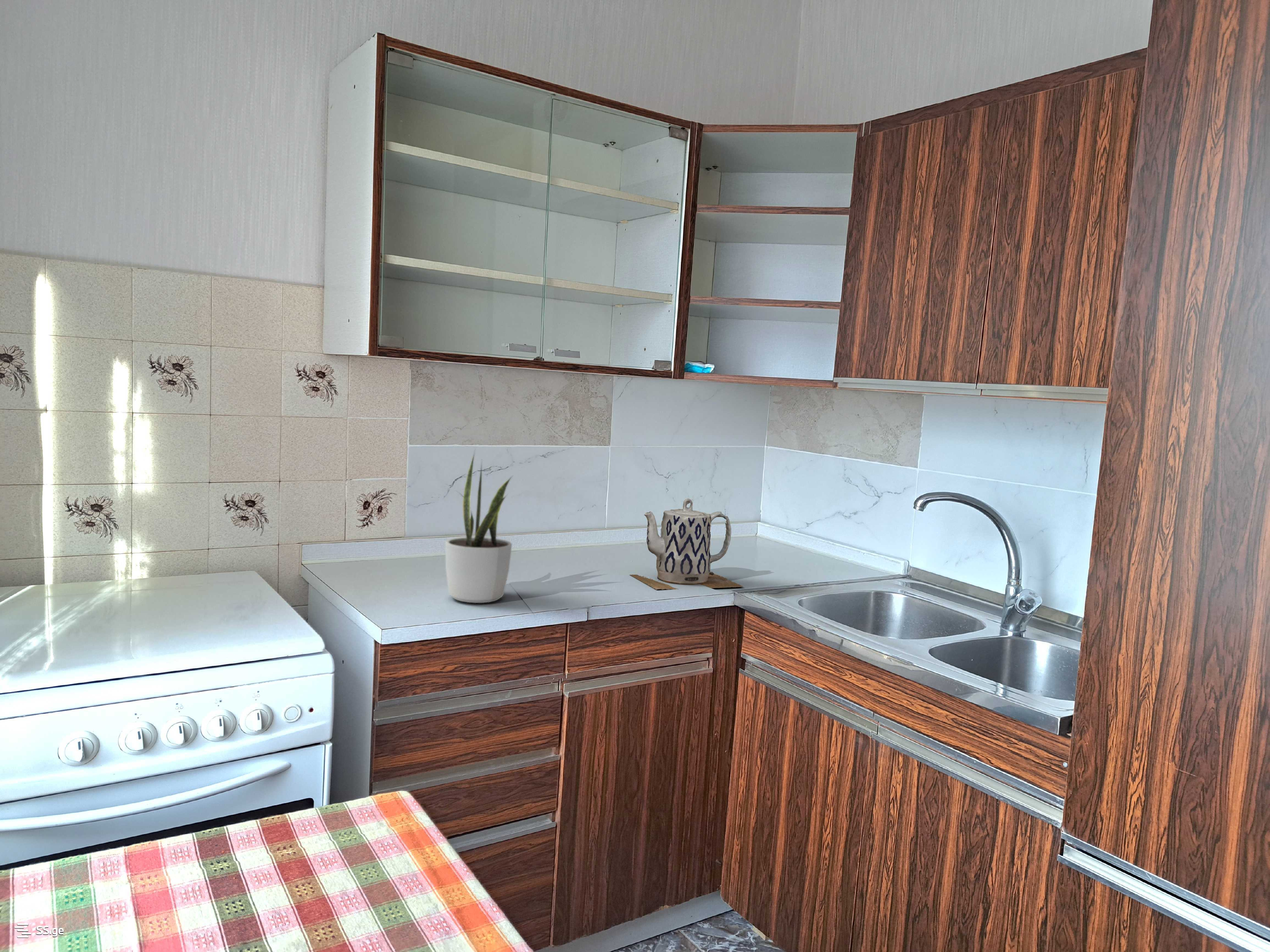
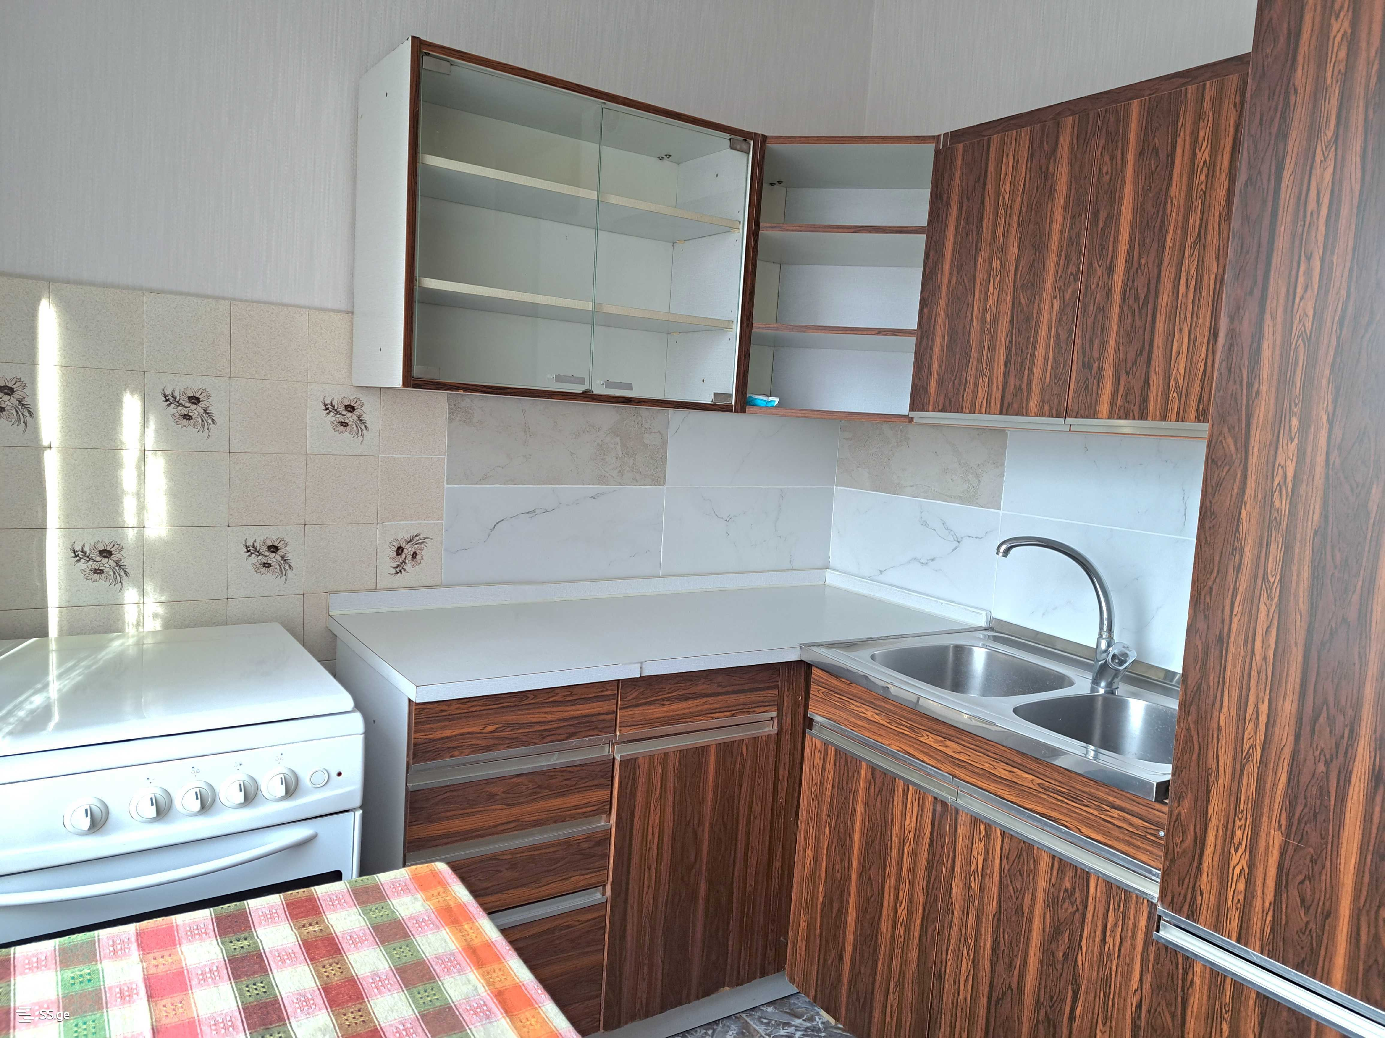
- potted plant (481, 523)
- teapot (689, 540)
